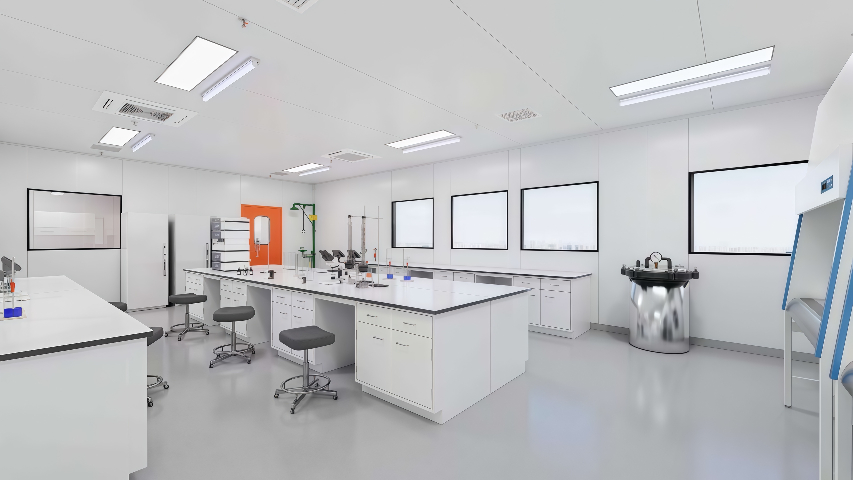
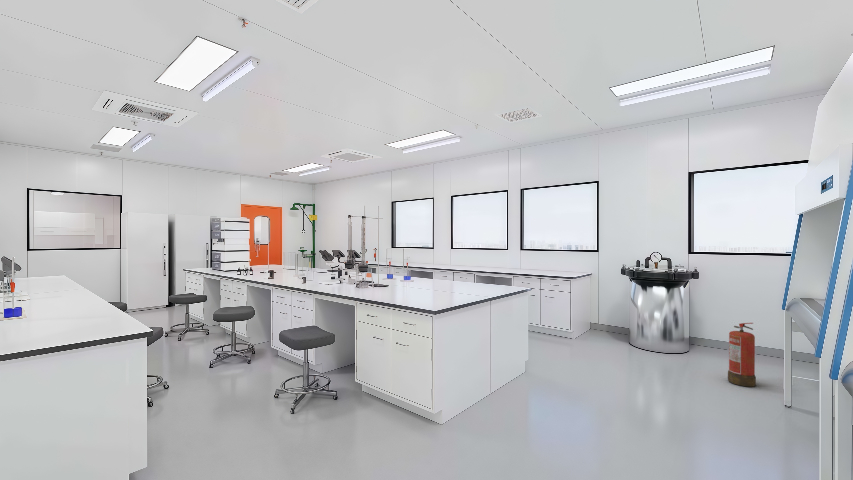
+ fire extinguisher (741, 351)
